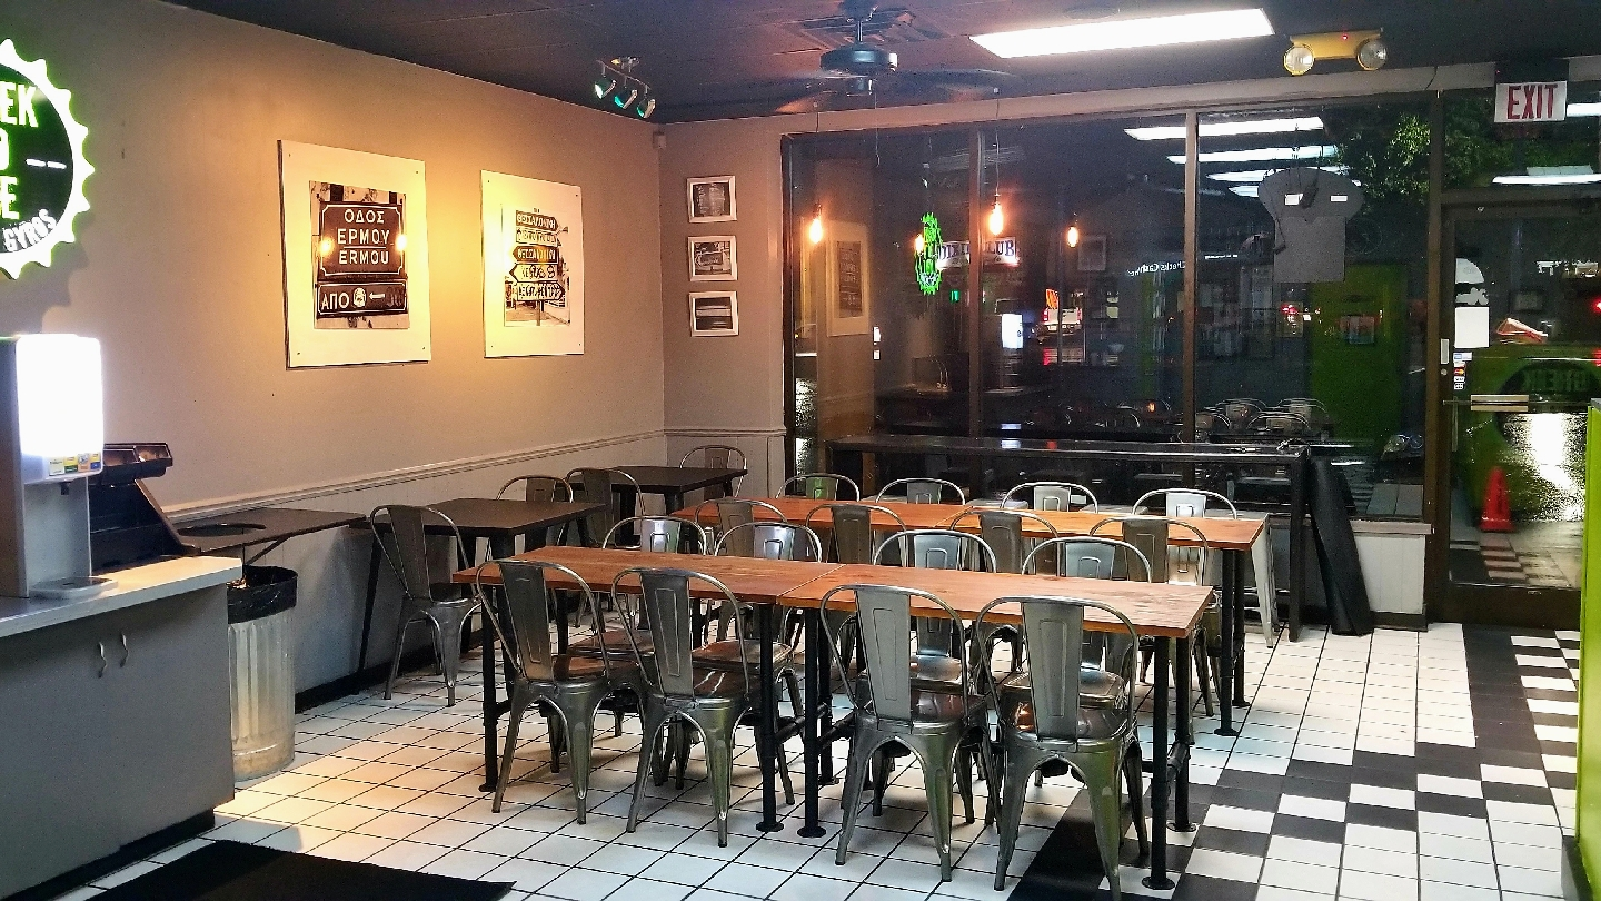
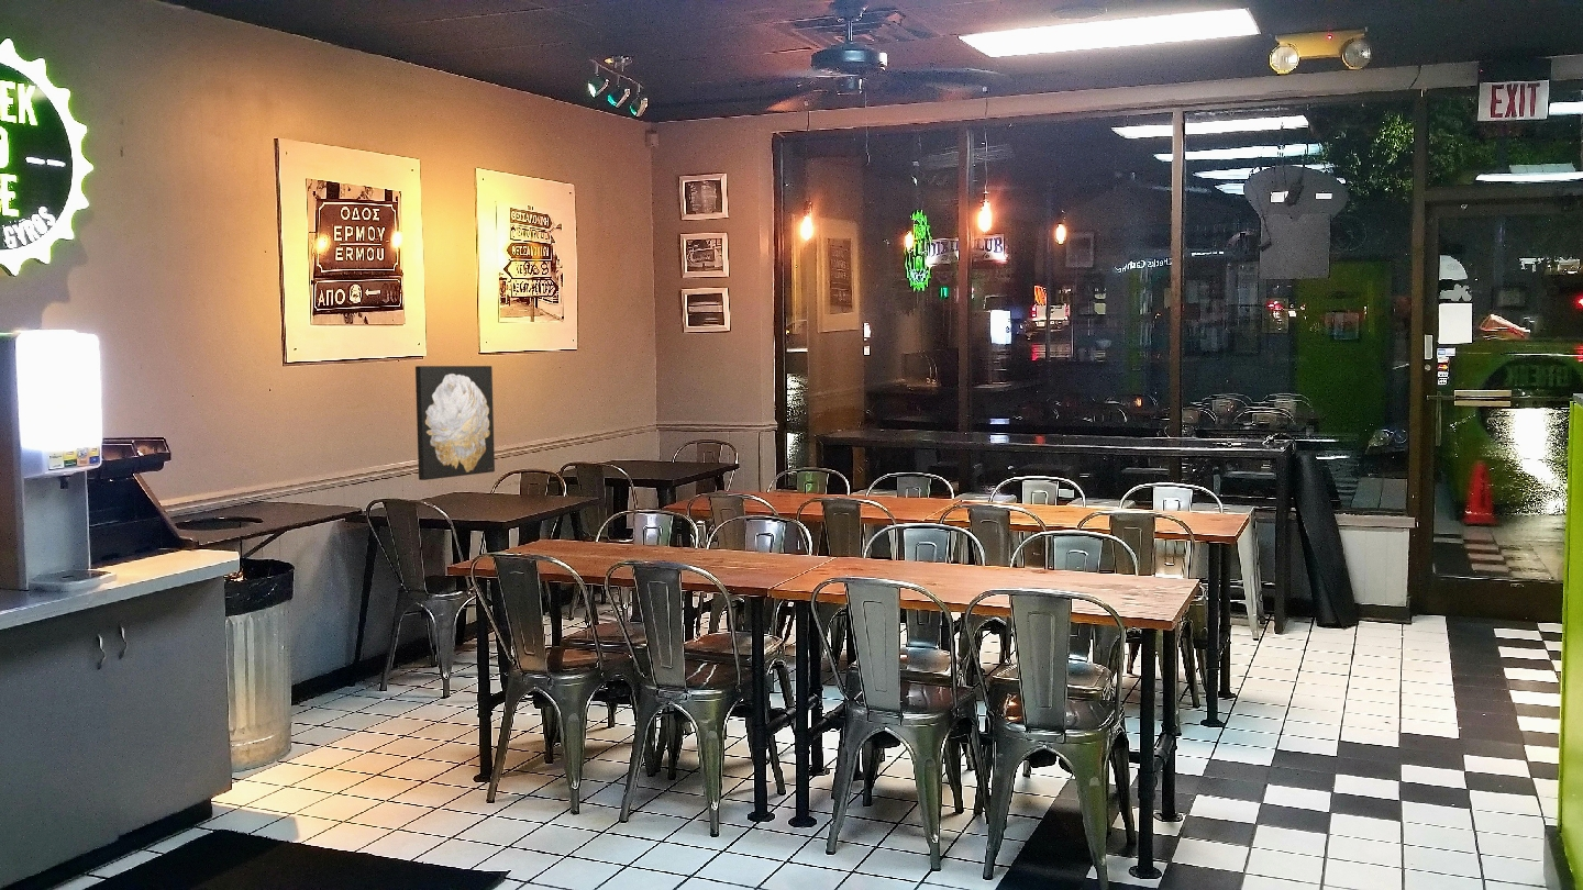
+ wall art (456, 421)
